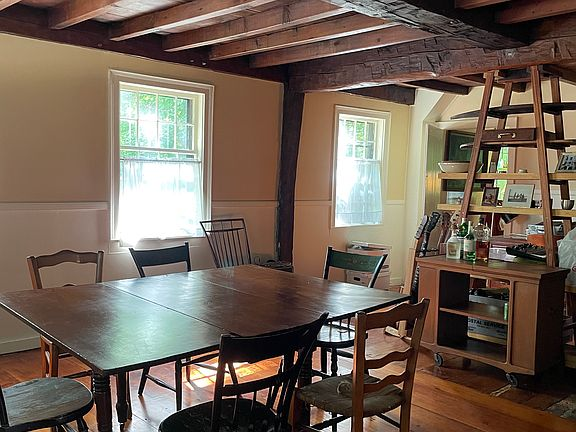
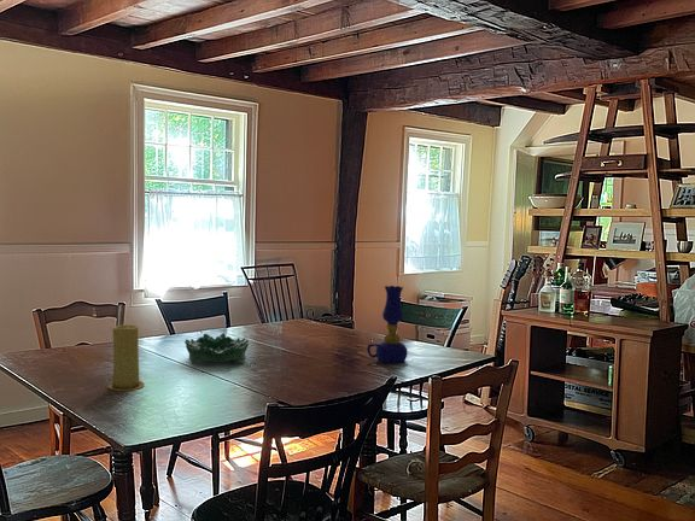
+ candle (125, 356)
+ oil lamp (387, 323)
+ decorative bowl (216, 349)
